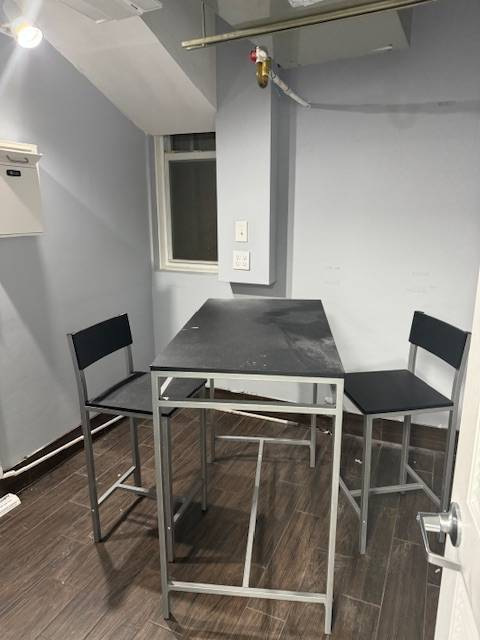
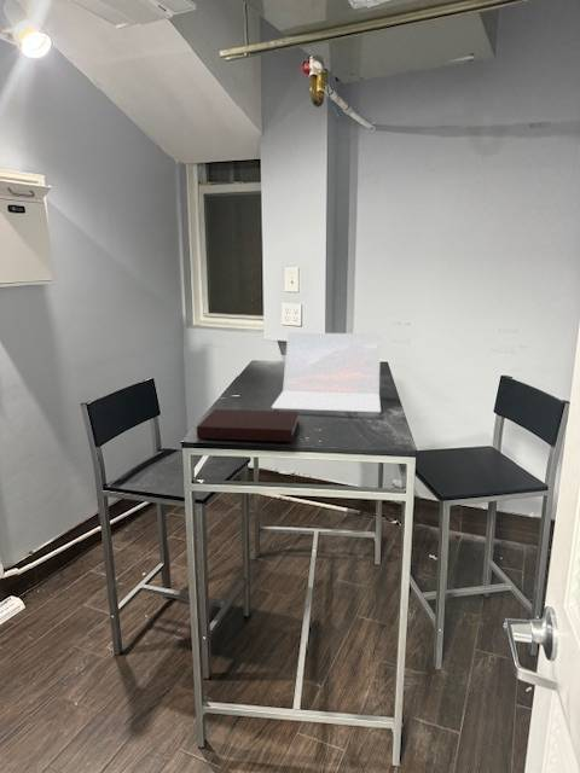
+ laptop (329, 368)
+ notebook (250, 424)
